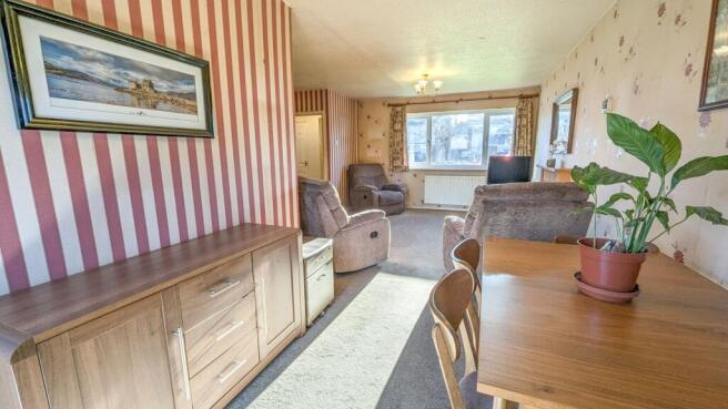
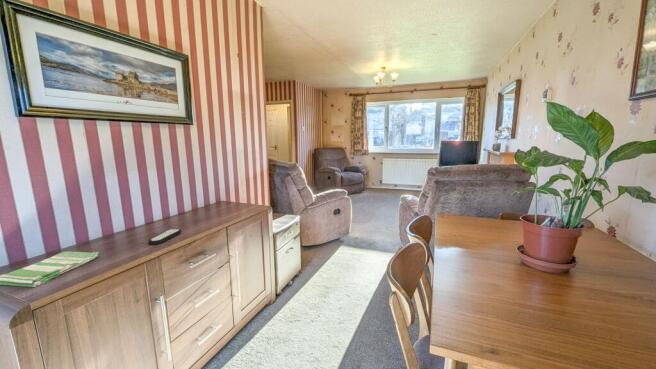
+ dish towel (49, 266)
+ remote control (165, 236)
